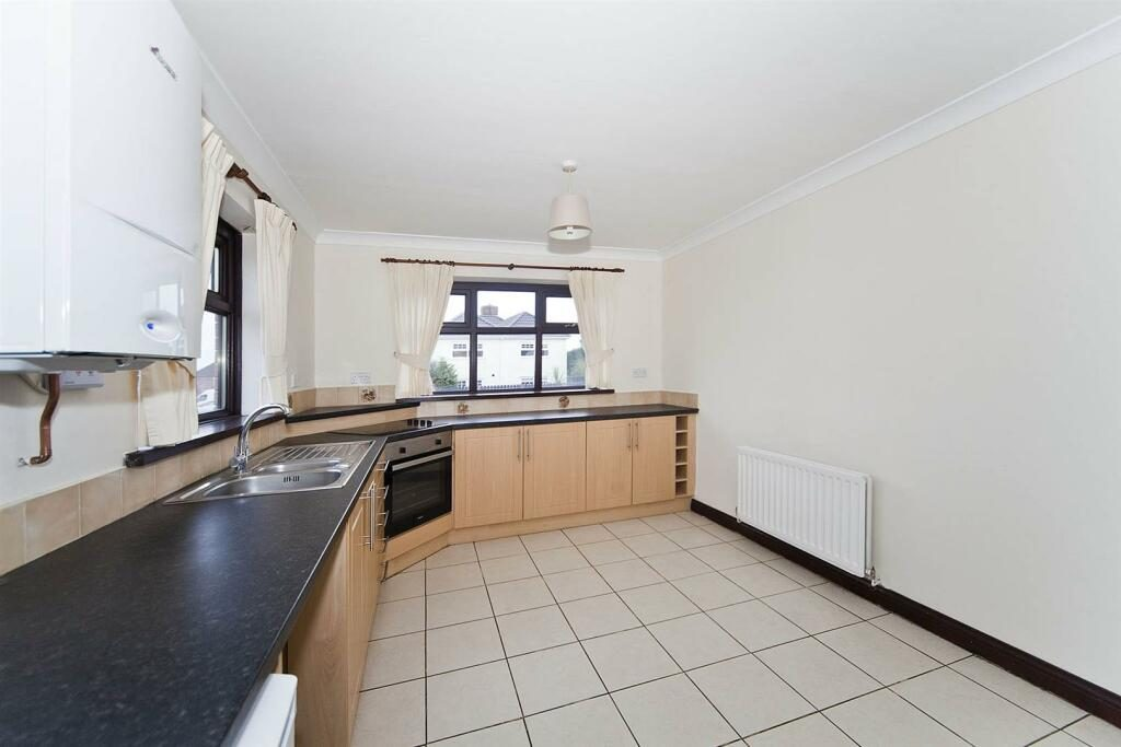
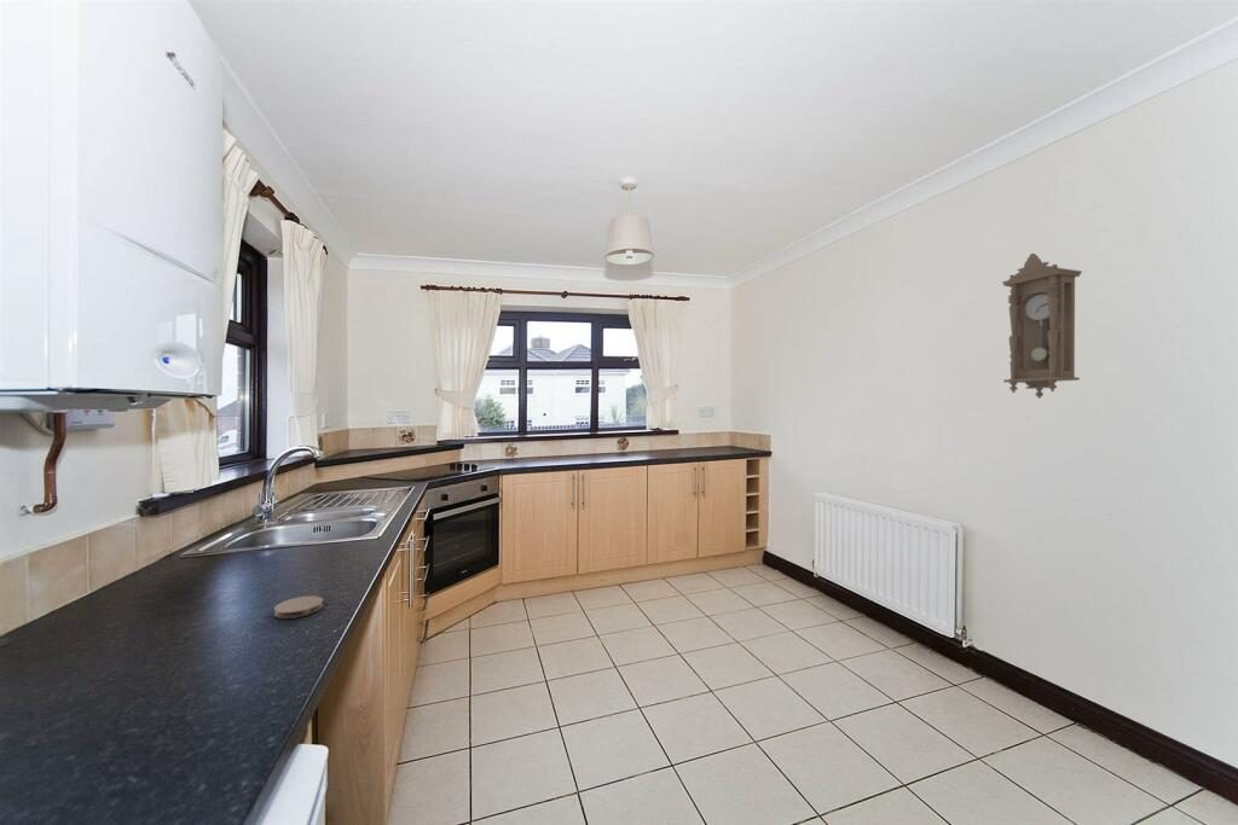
+ coaster (299, 606)
+ pendulum clock (1040, 326)
